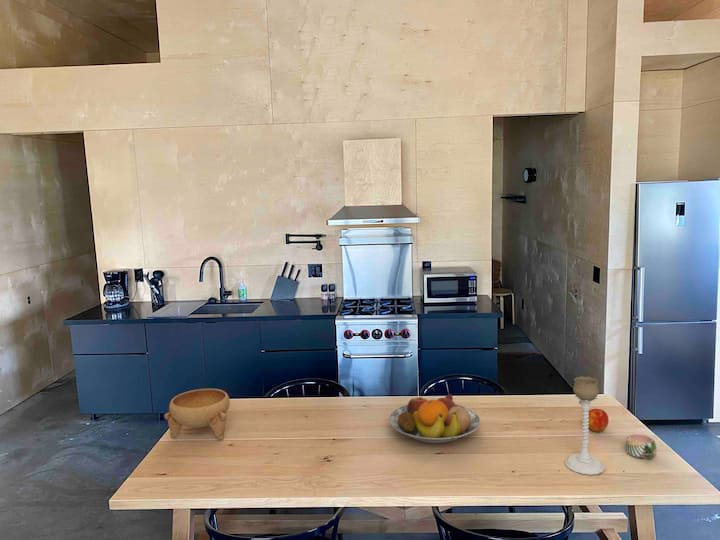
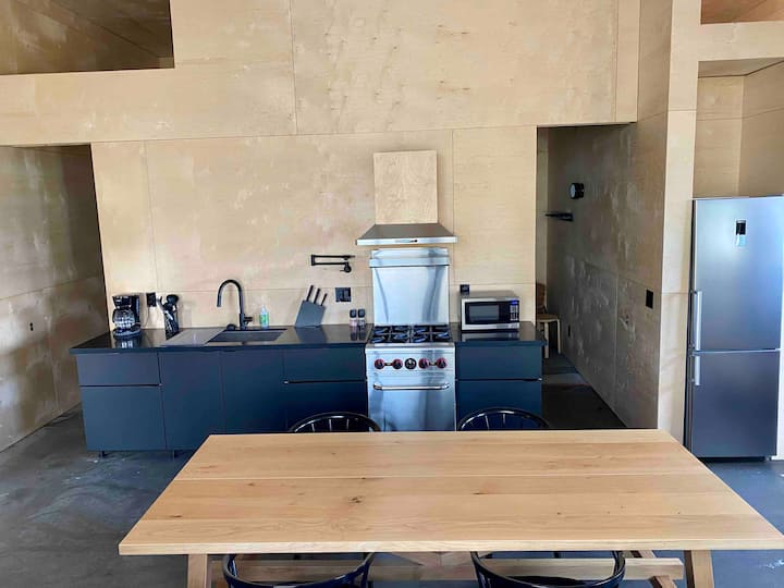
- mug (642, 447)
- candle holder (585, 423)
- fruit bowl (434, 415)
- bowl (197, 415)
- apple (595, 419)
